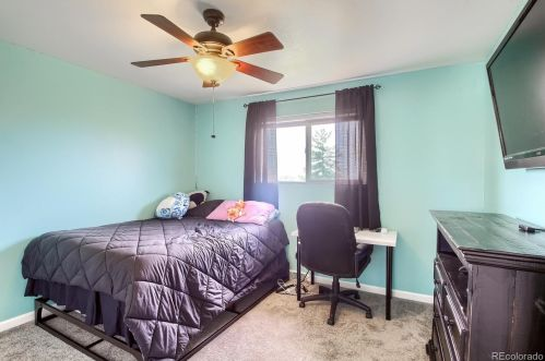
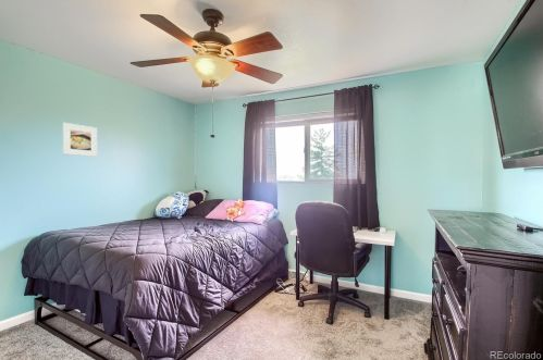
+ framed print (81, 140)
